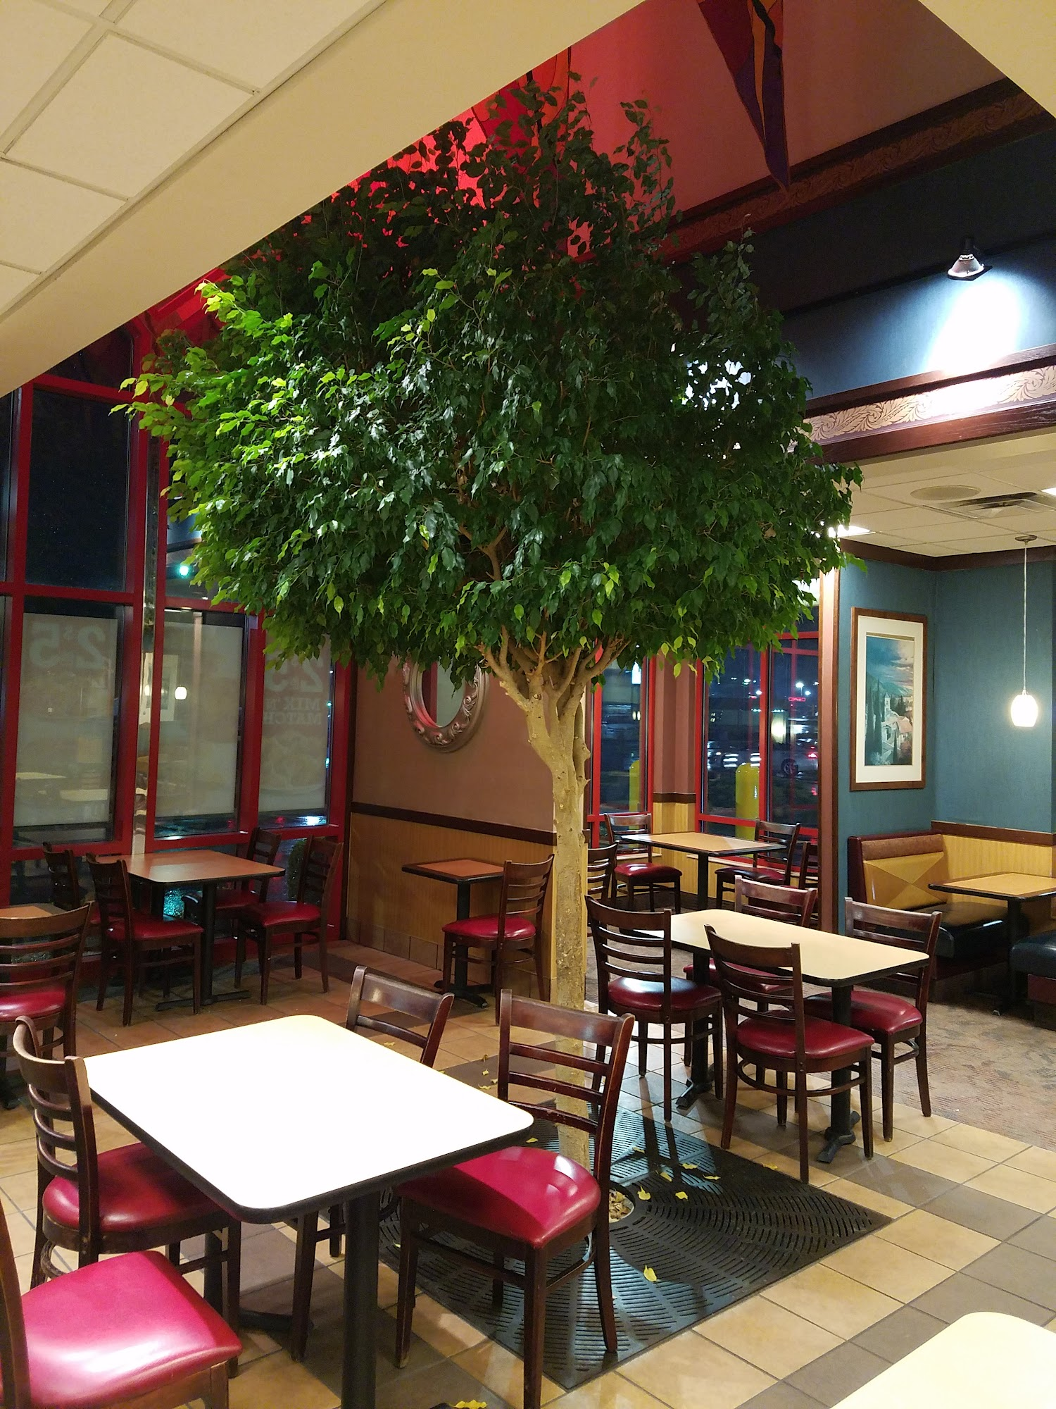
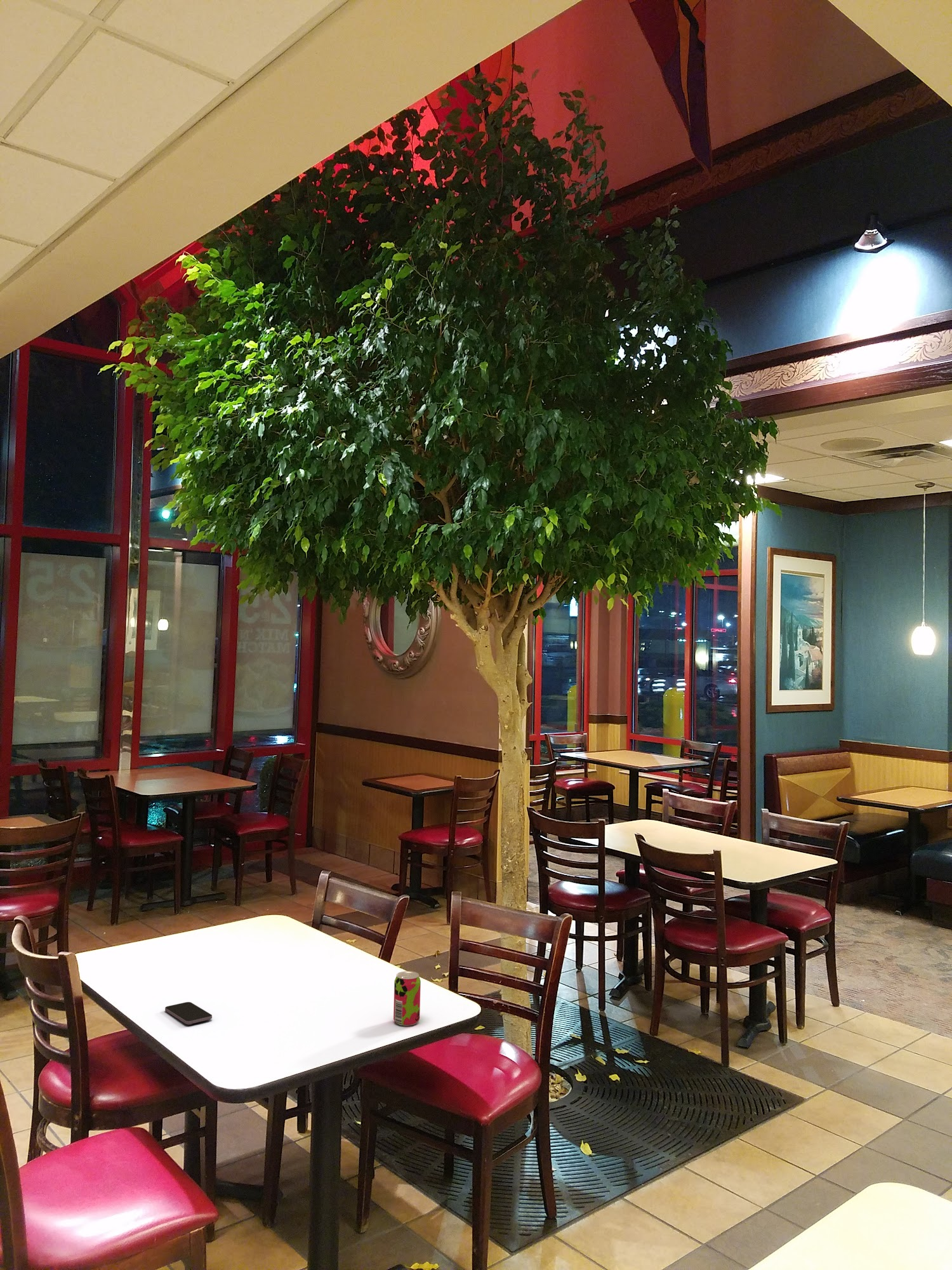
+ beverage can (407, 998)
+ smartphone (188, 1012)
